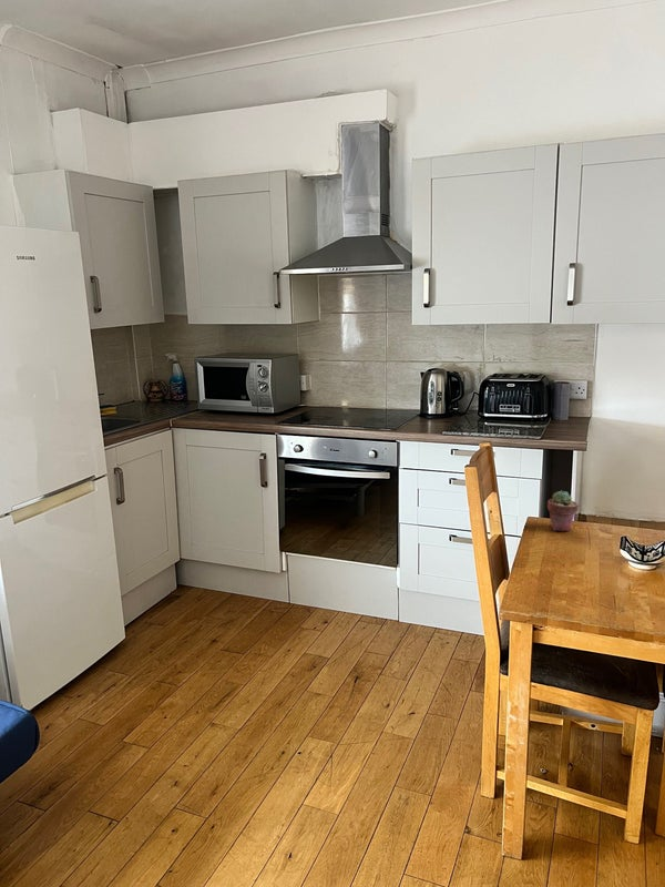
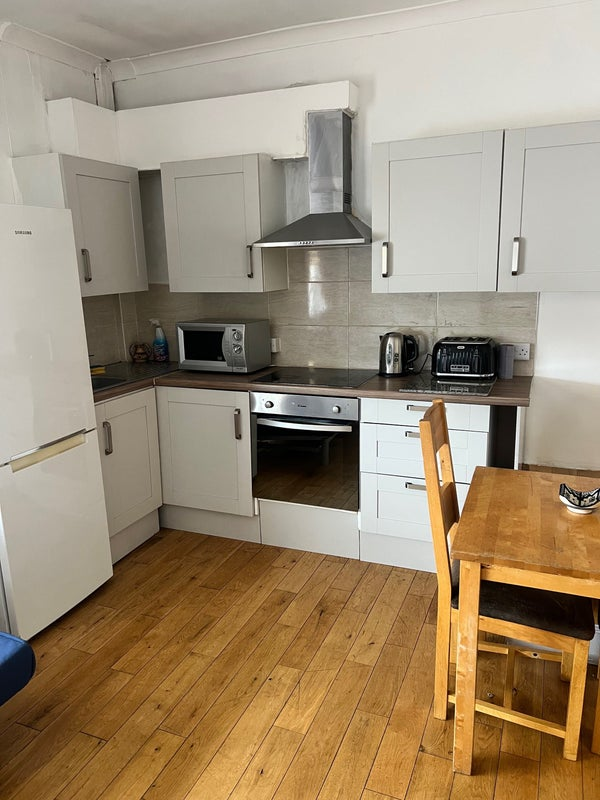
- potted succulent (562, 509)
